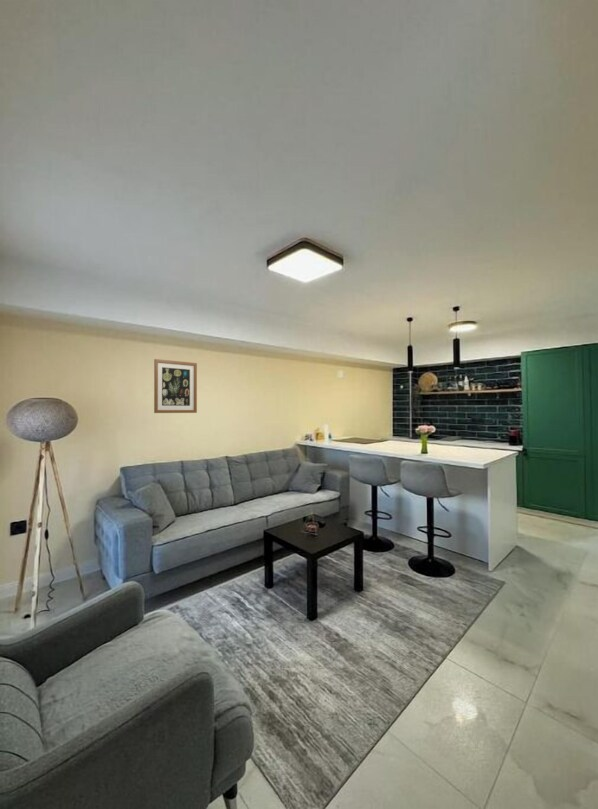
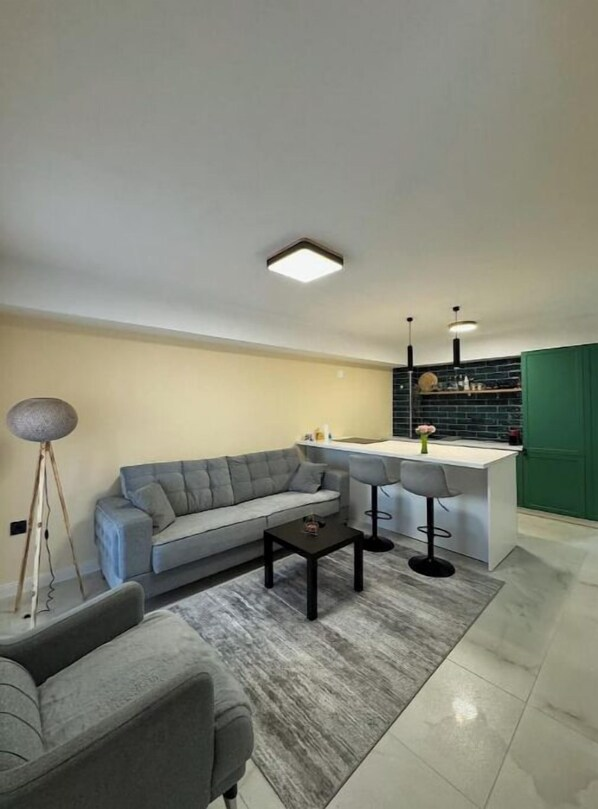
- wall art (176, 387)
